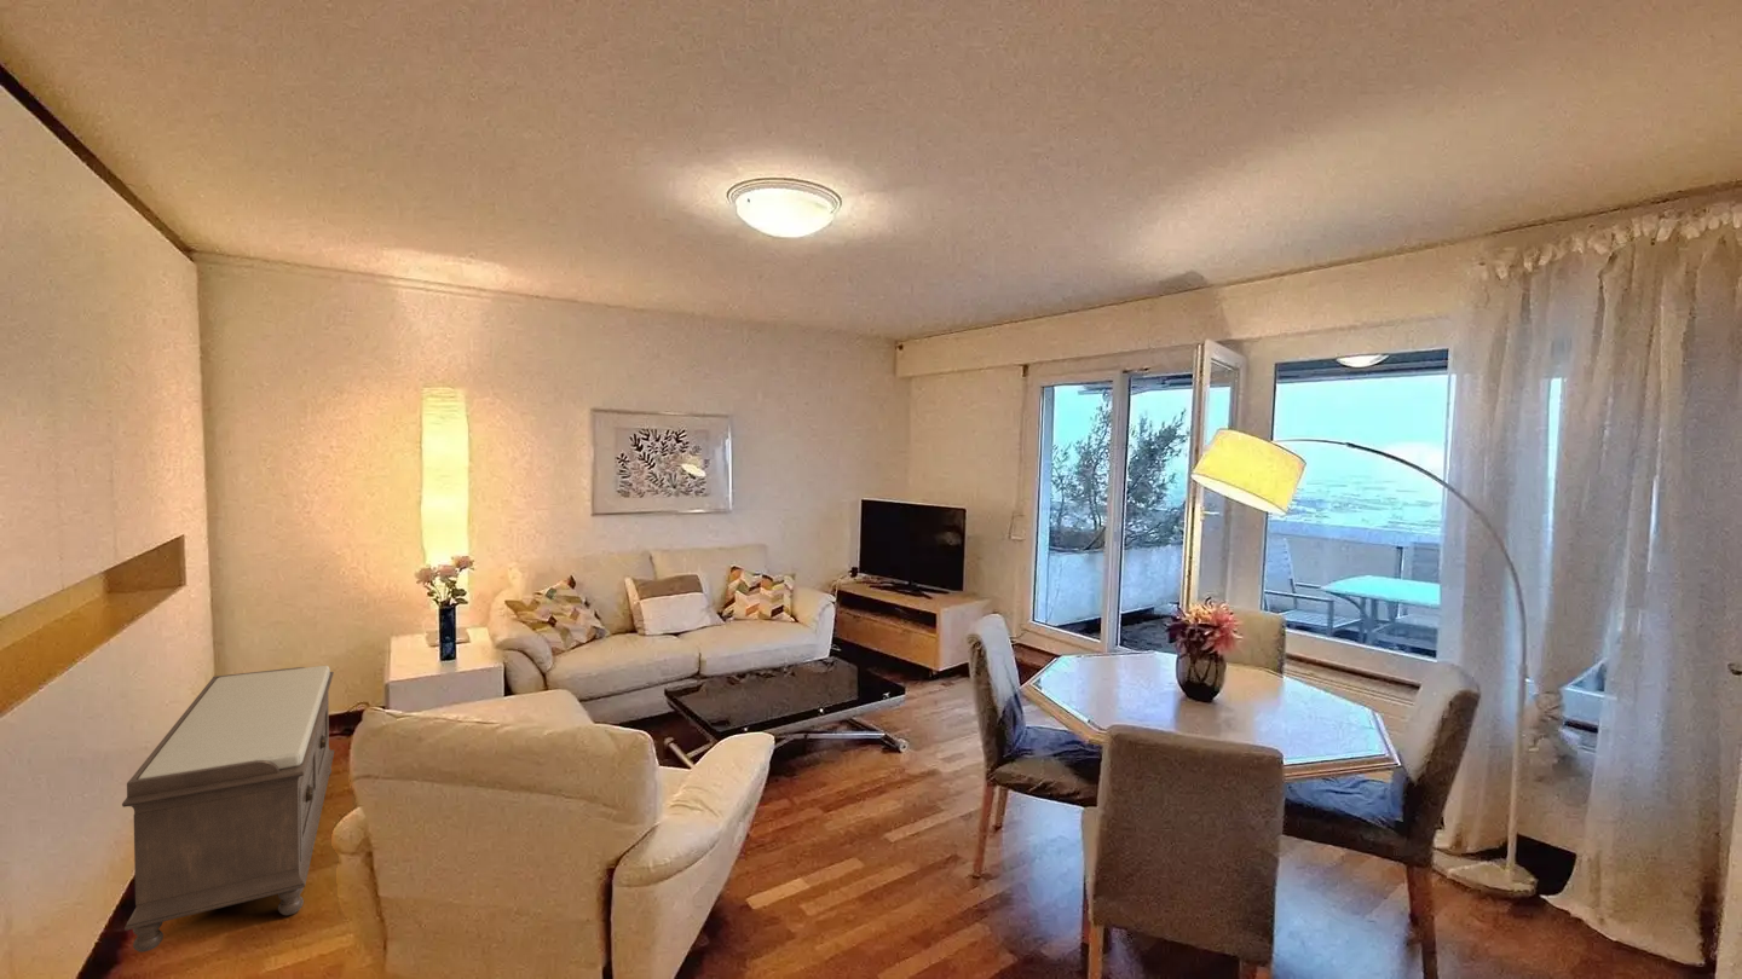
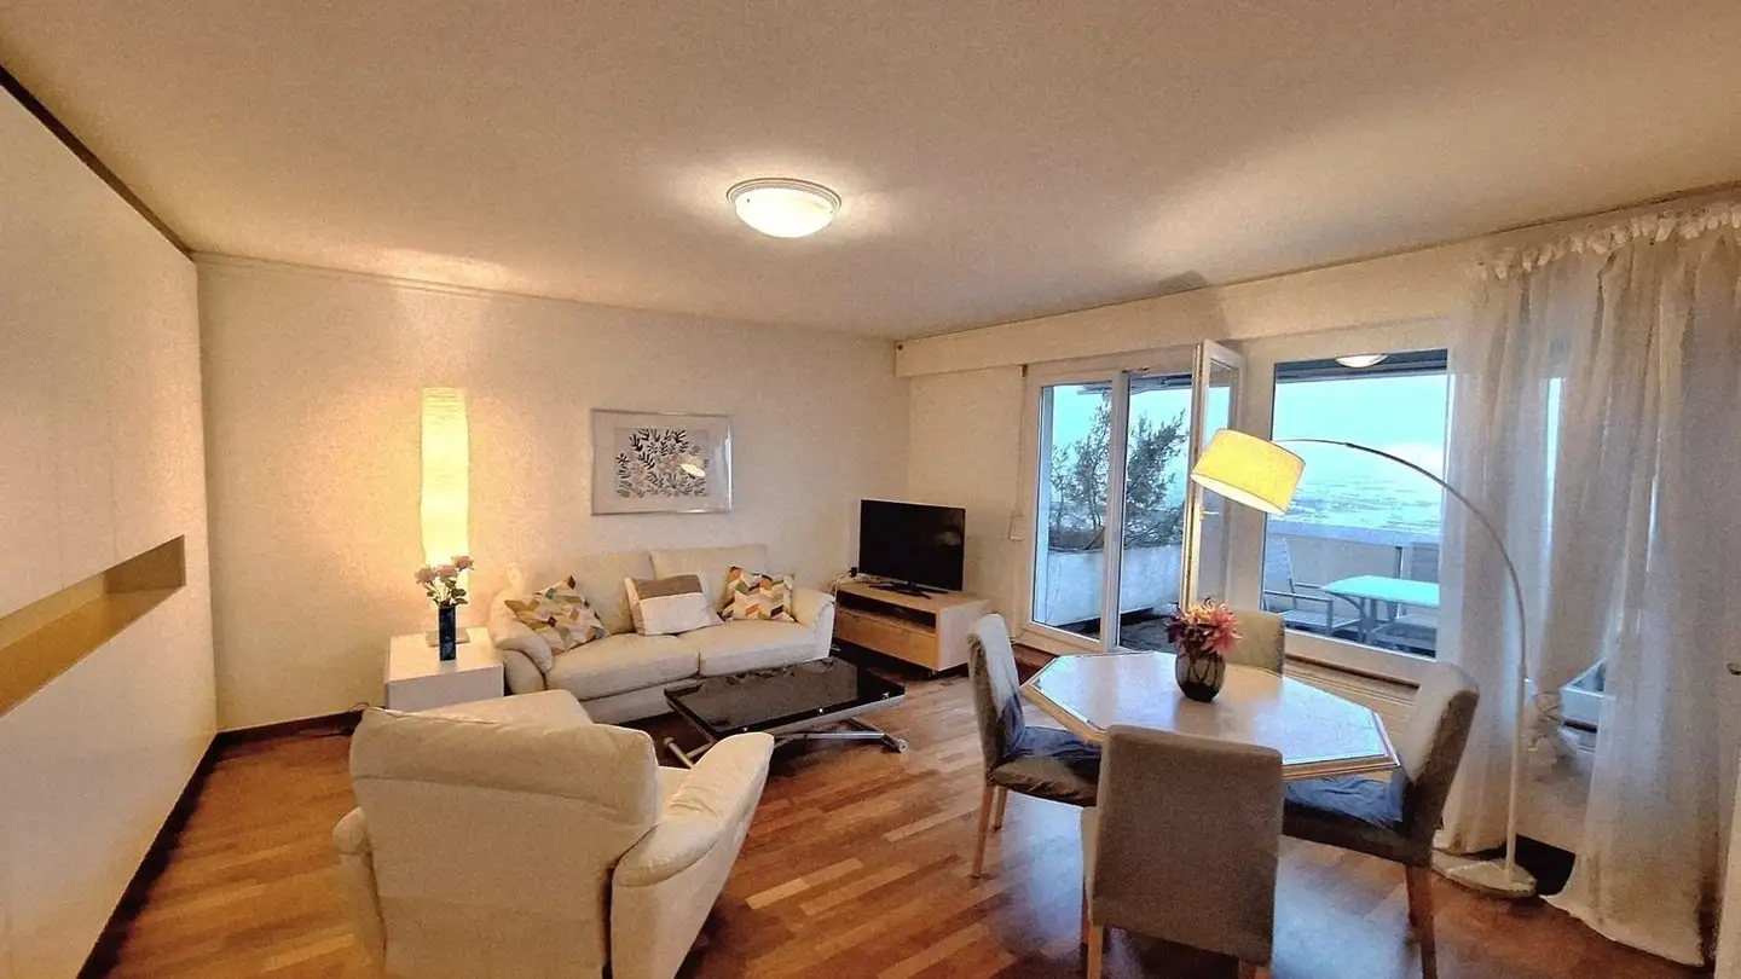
- bench (253, 776)
